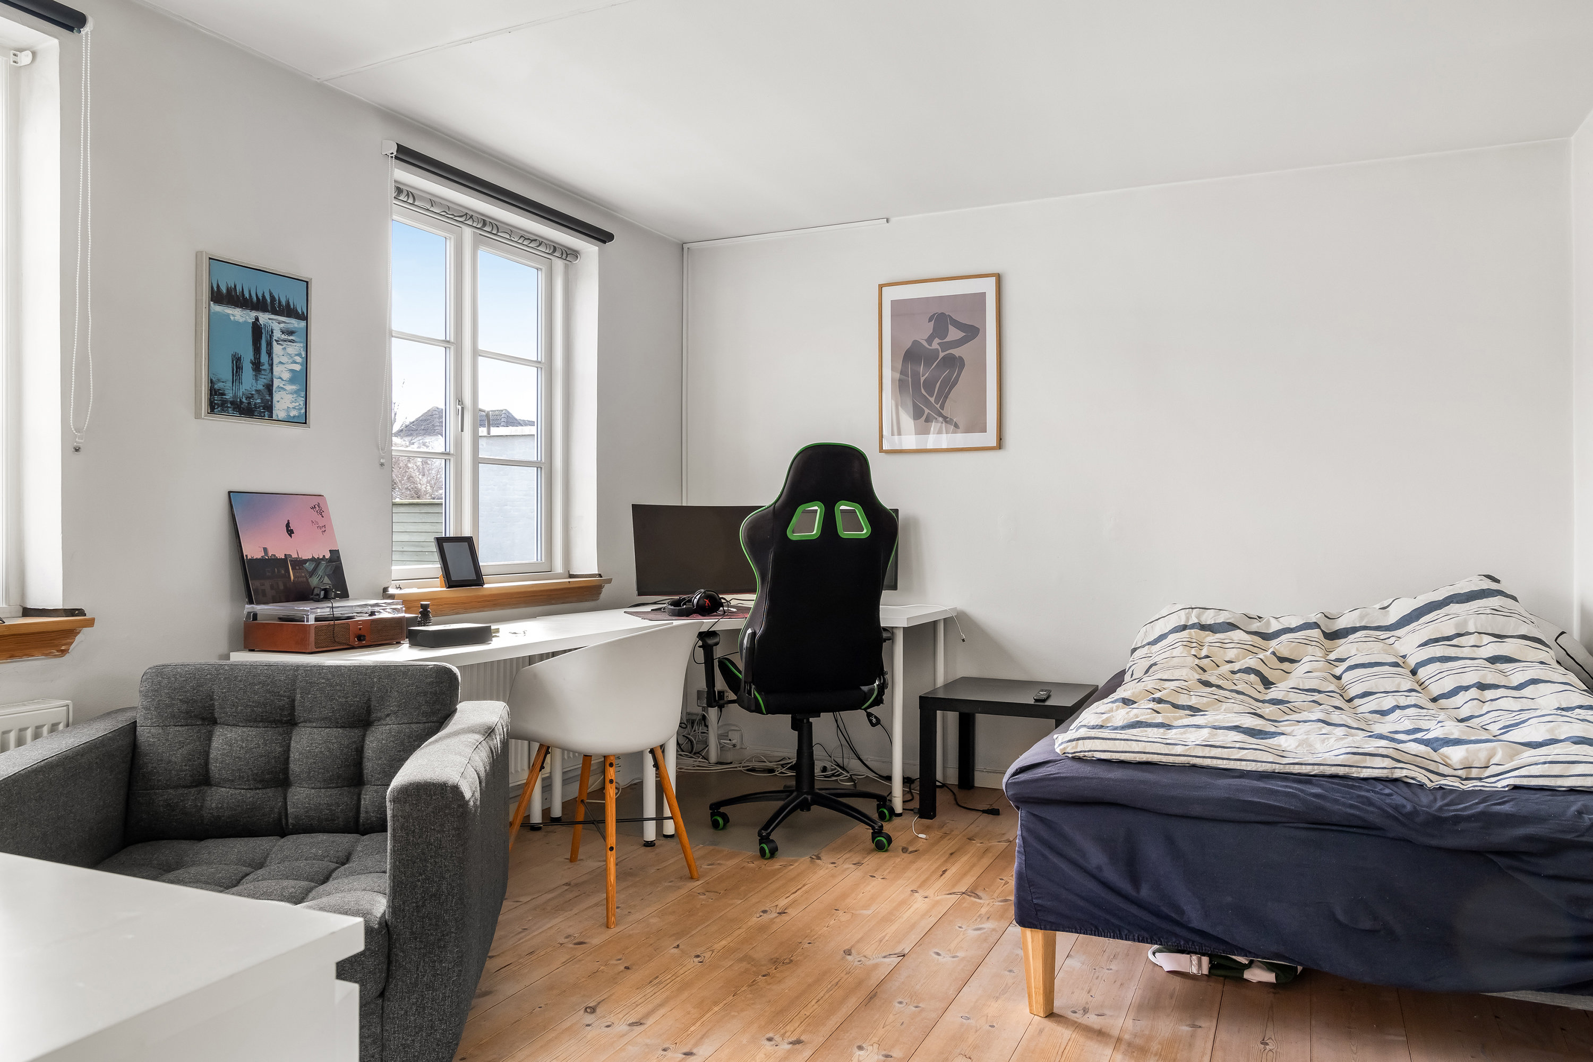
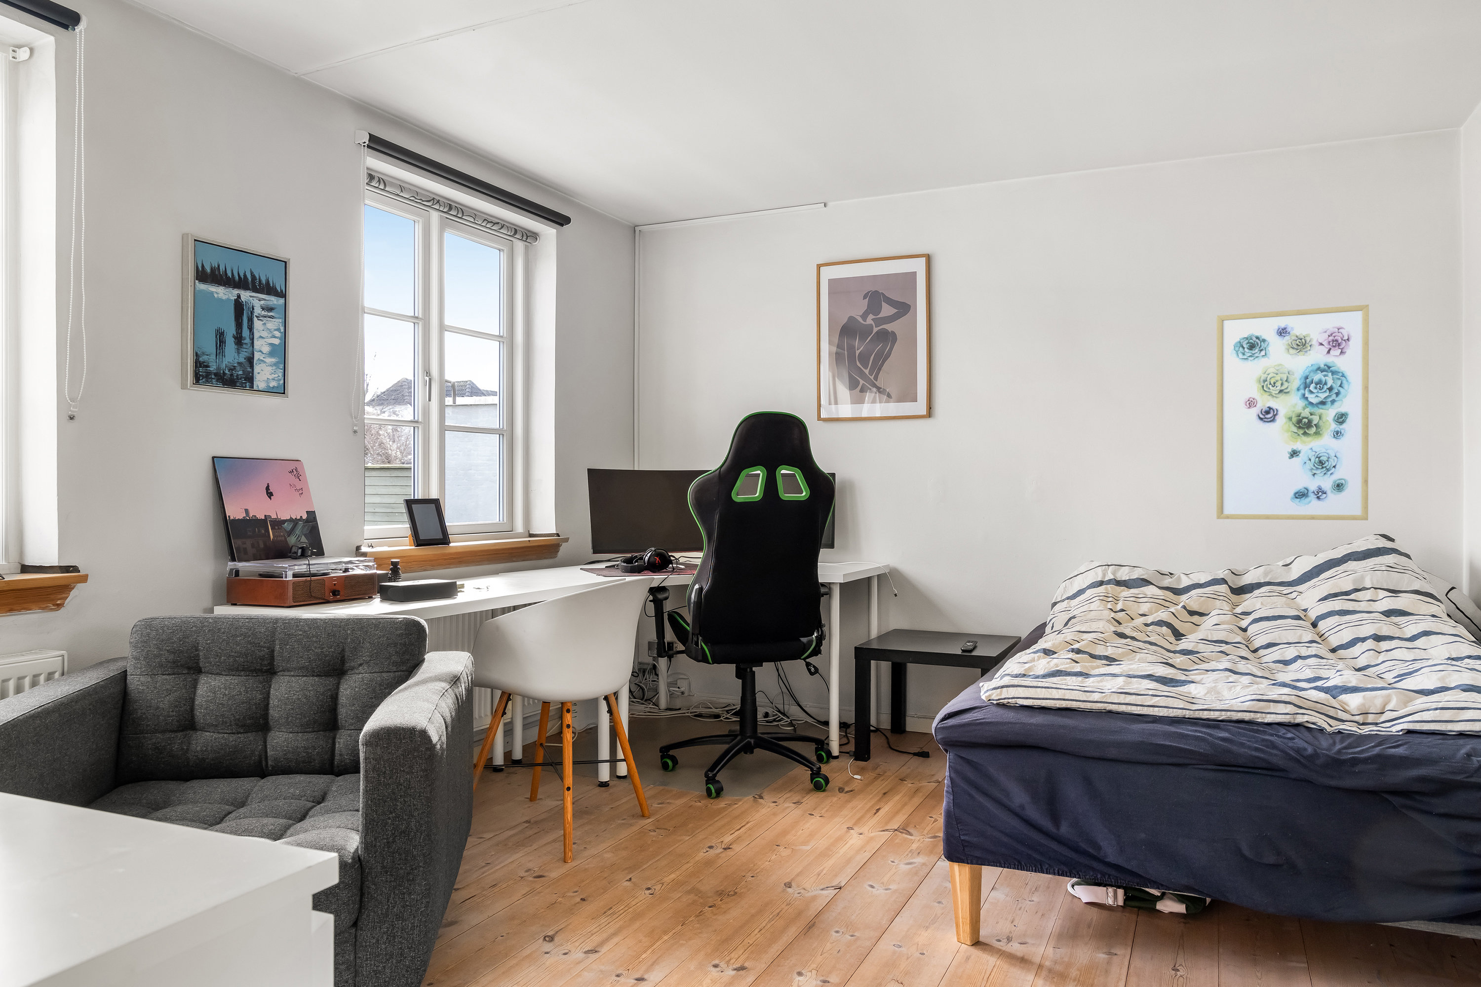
+ wall art (1289, 415)
